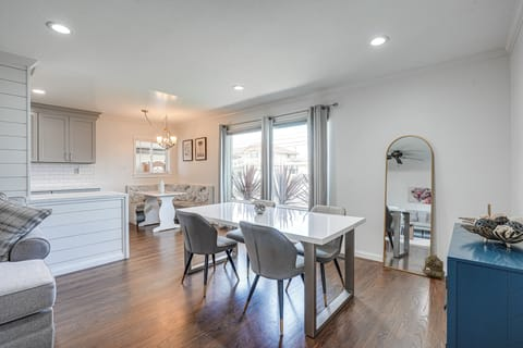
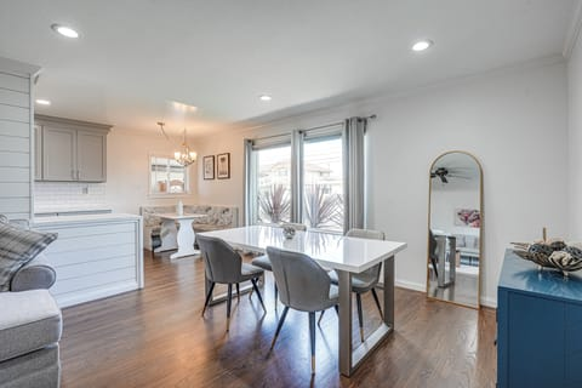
- wall caddy (433, 266)
